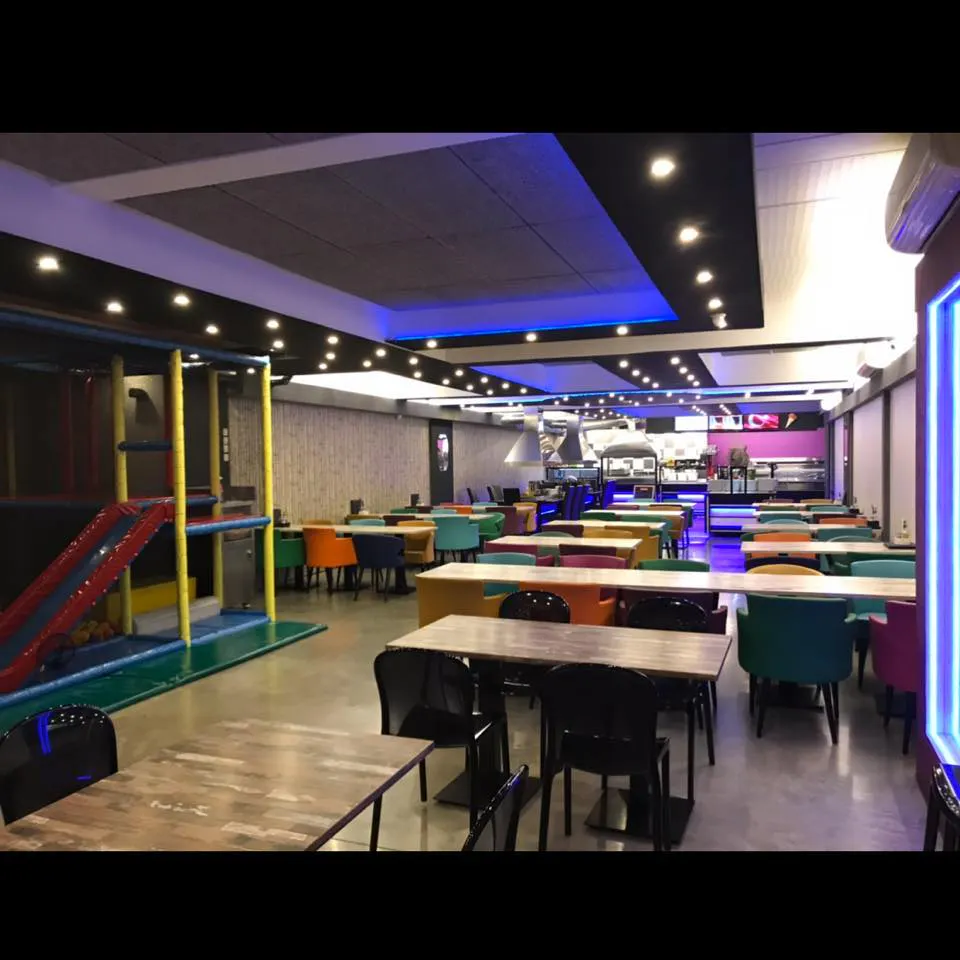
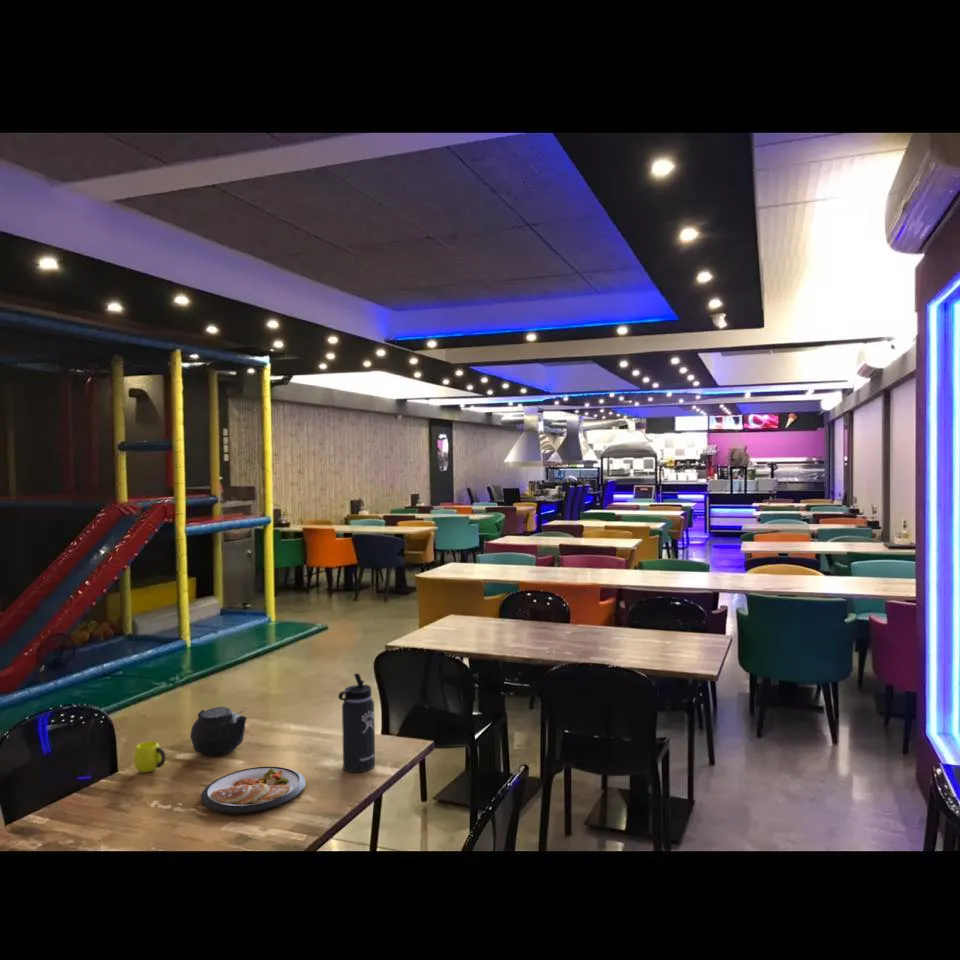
+ teapot (222, 732)
+ thermos bottle (355, 720)
+ dish (254, 785)
+ cup (151, 757)
